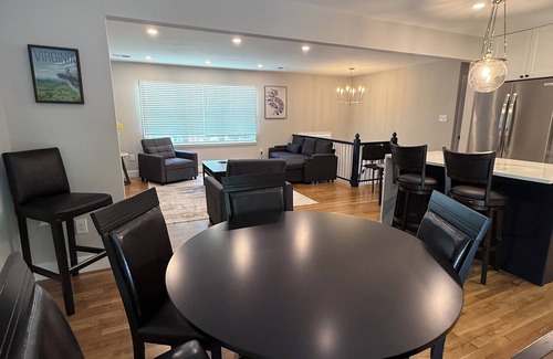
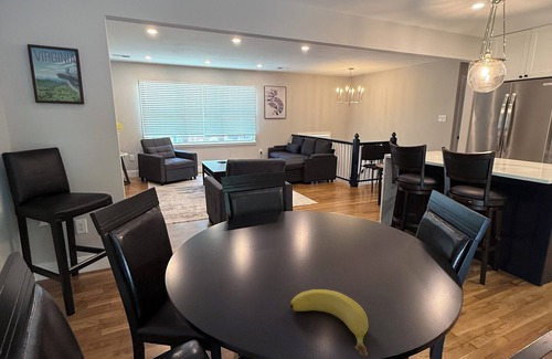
+ banana (327, 312)
